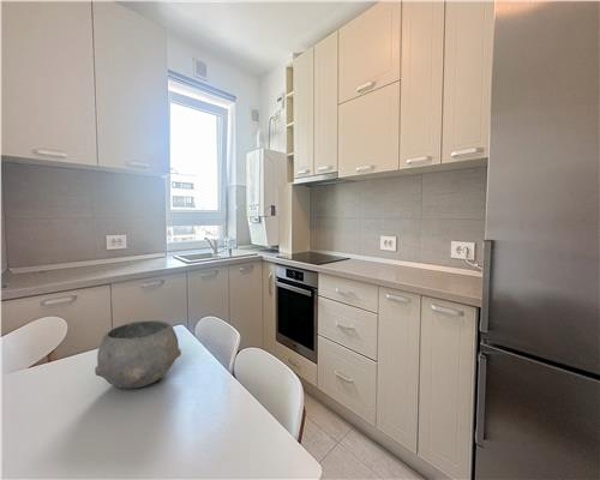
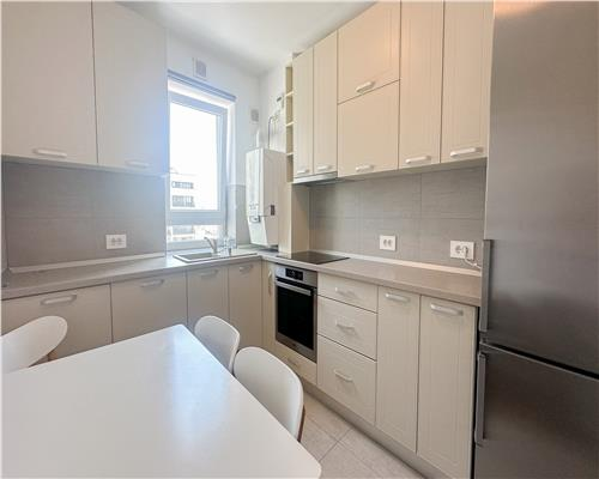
- bowl (138, 354)
